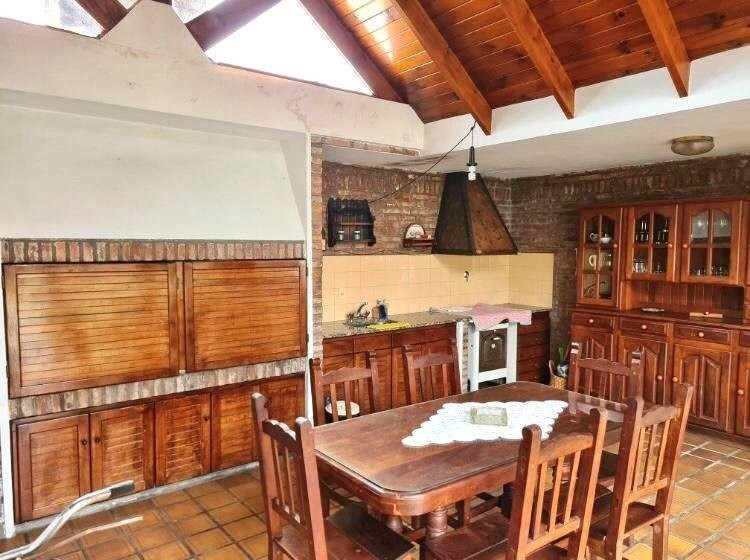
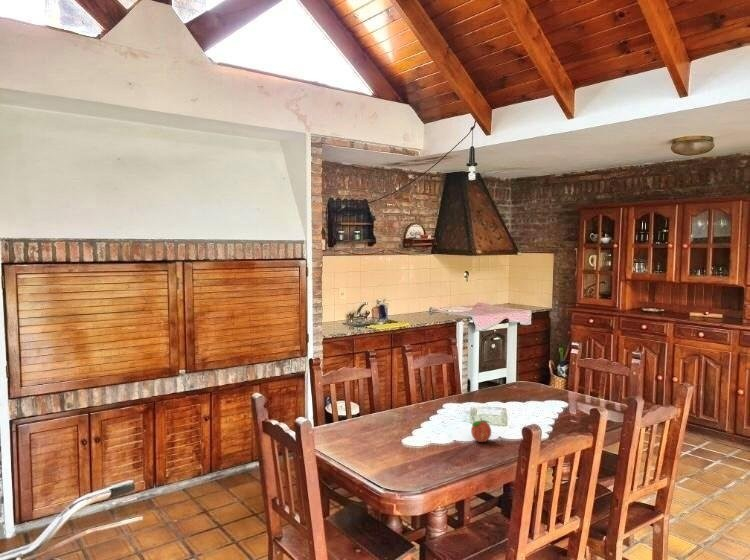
+ fruit (481, 429)
